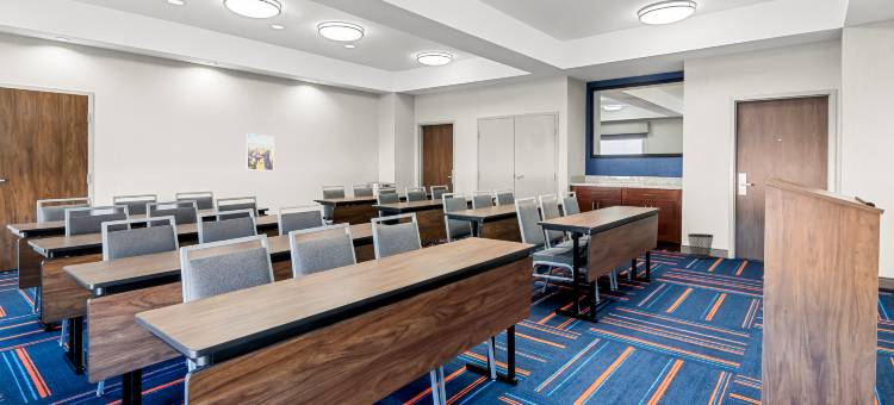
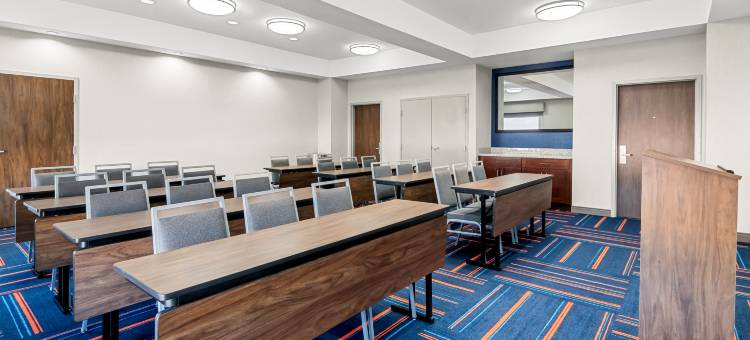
- wastebasket (700, 247)
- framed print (260, 152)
